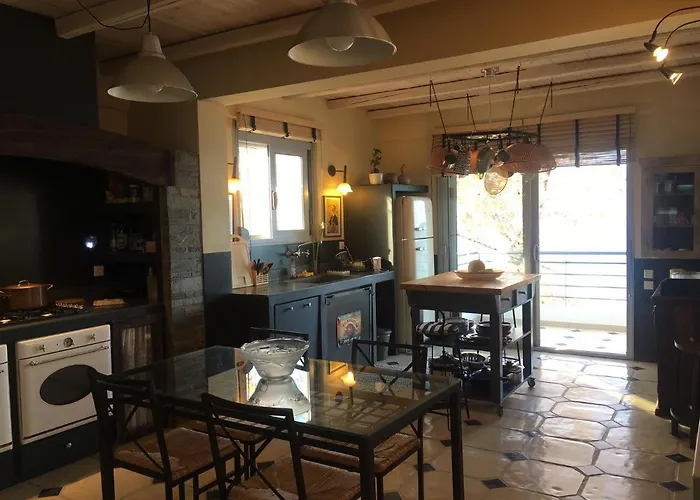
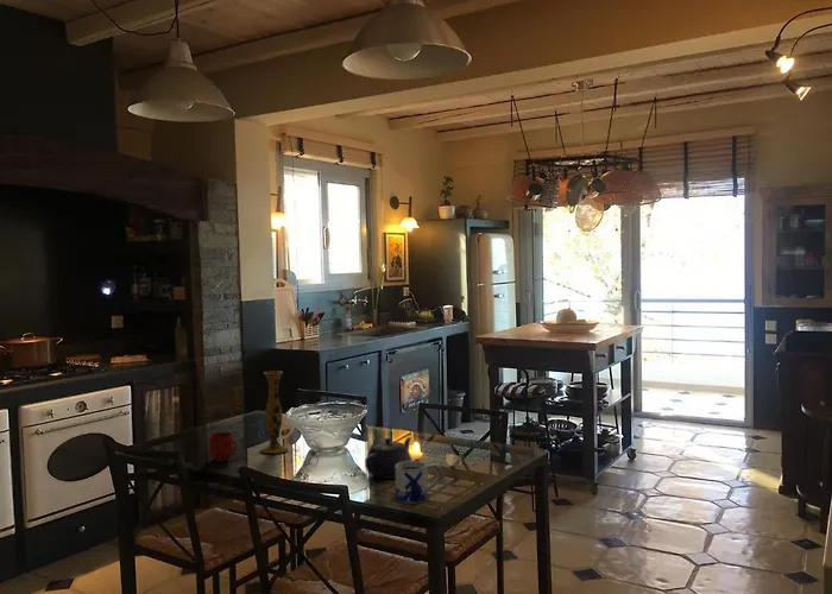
+ vase (272, 411)
+ mug (416, 480)
+ mug (225, 447)
+ teapot (390, 455)
